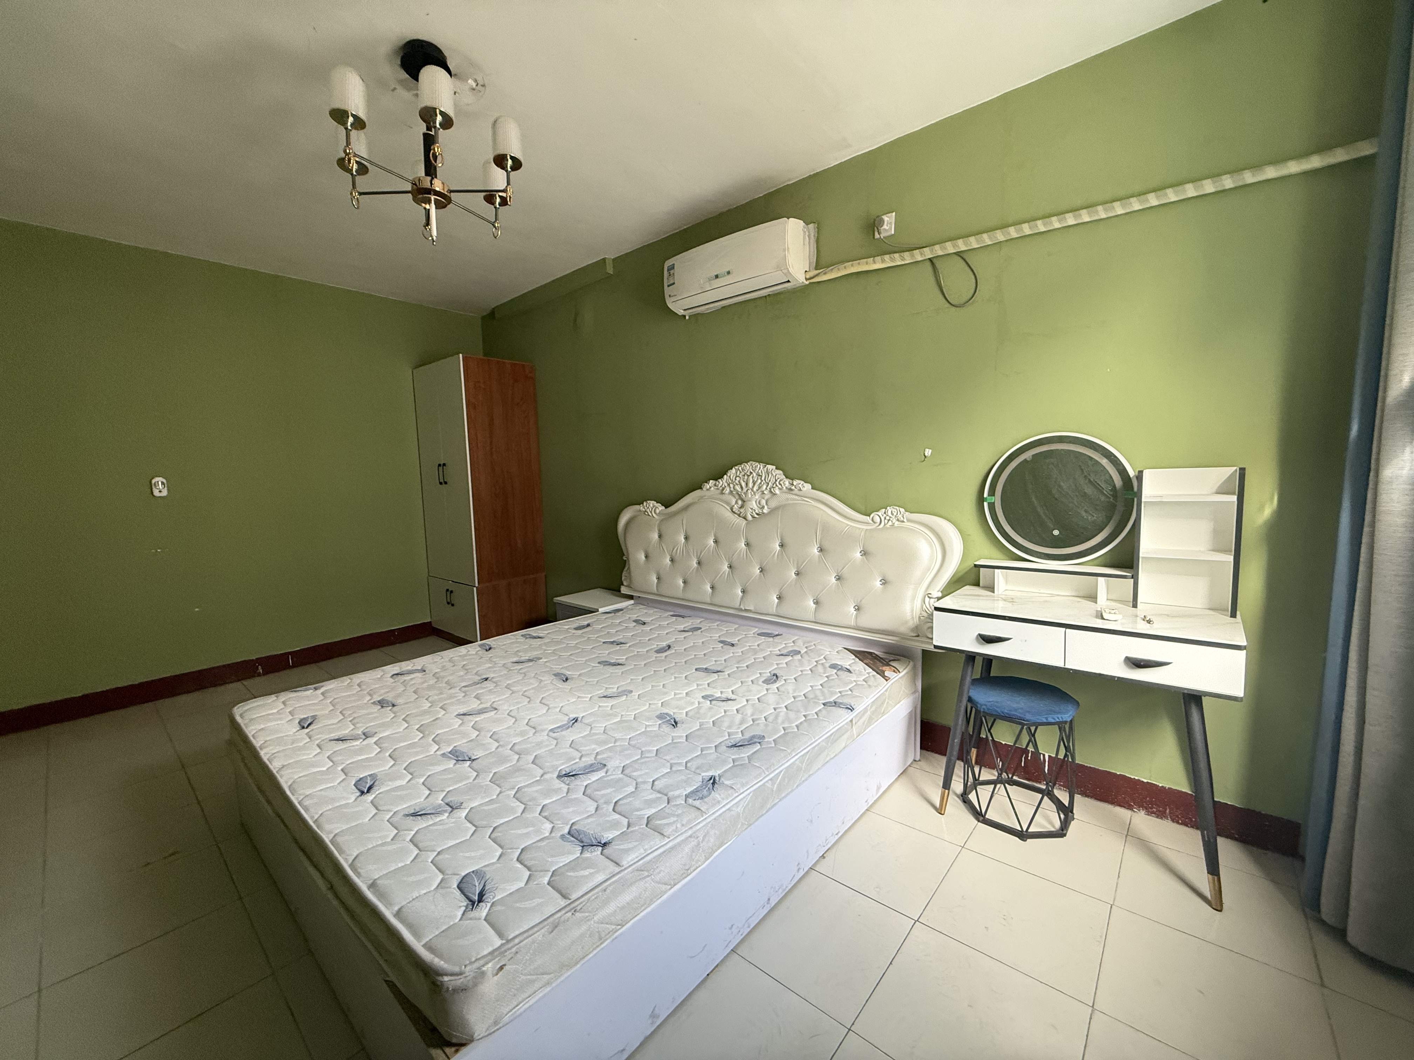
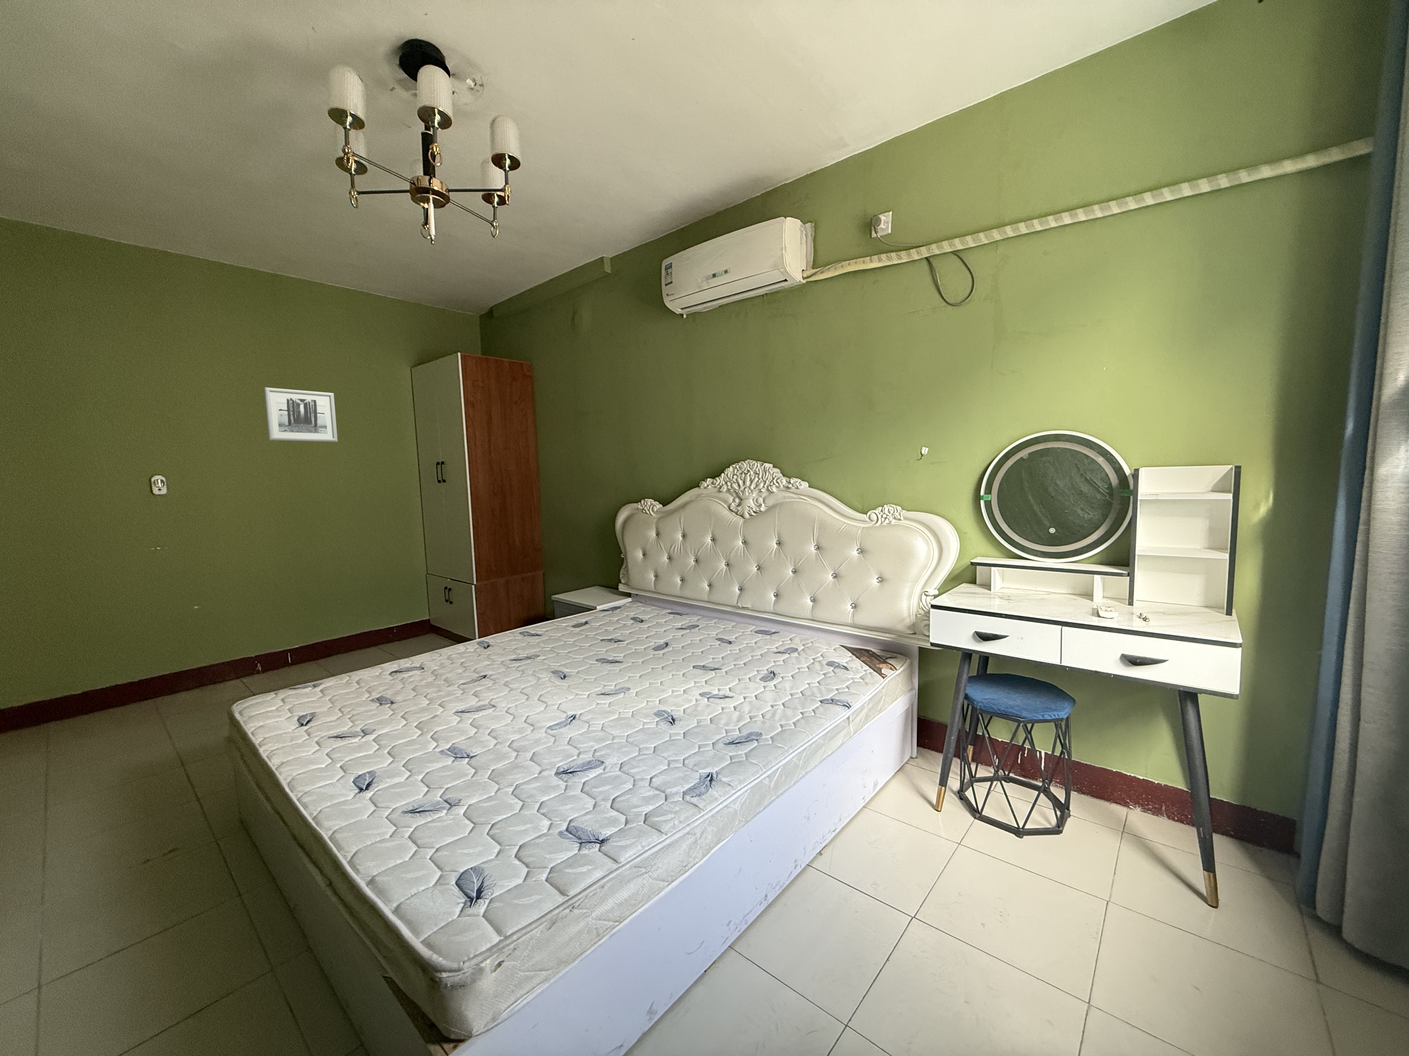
+ wall art (302, 416)
